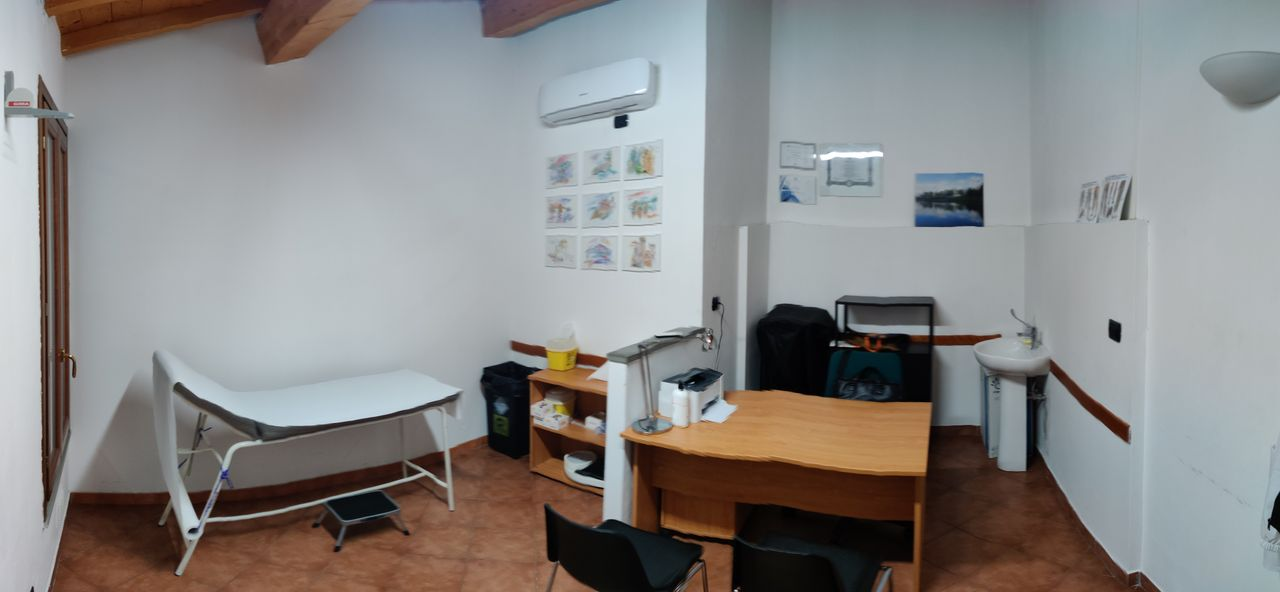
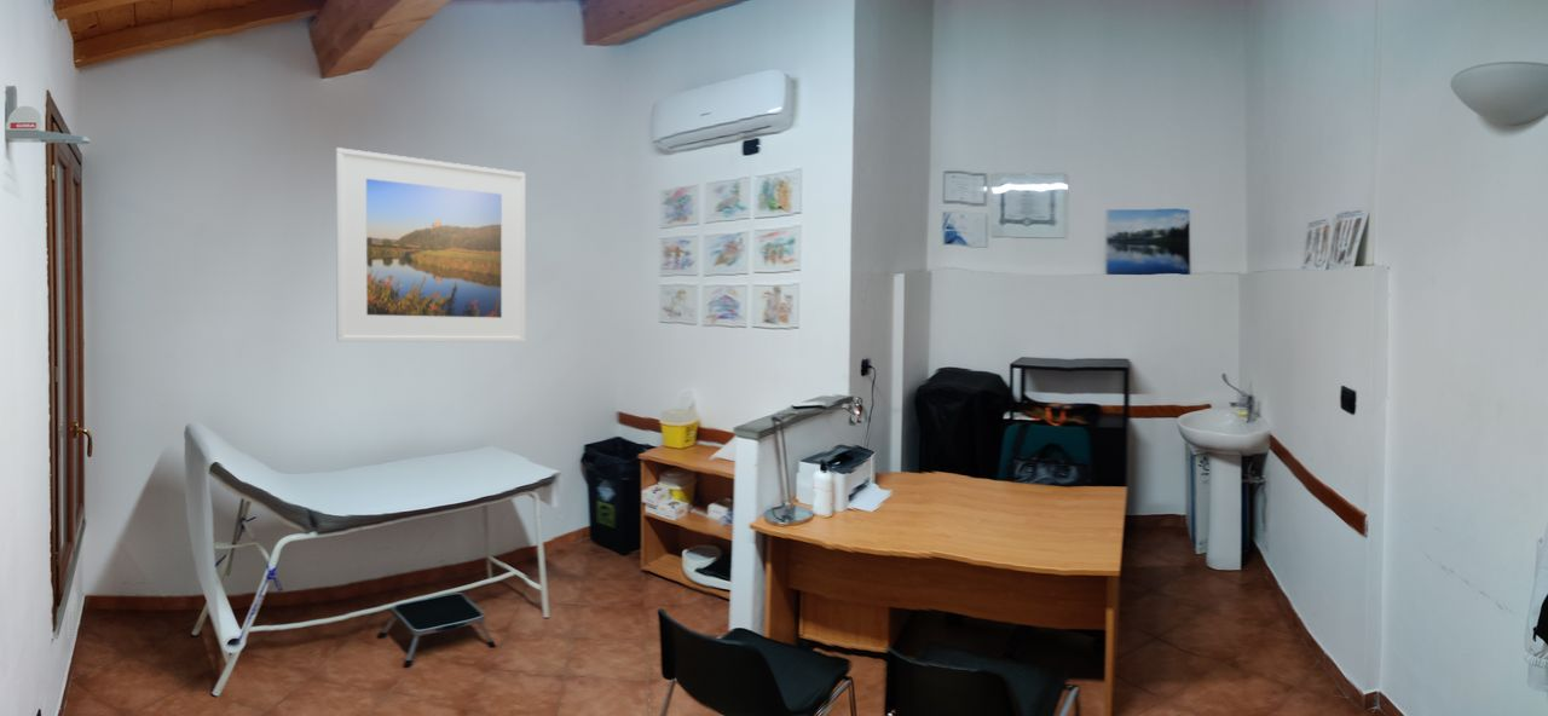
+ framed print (437, 252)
